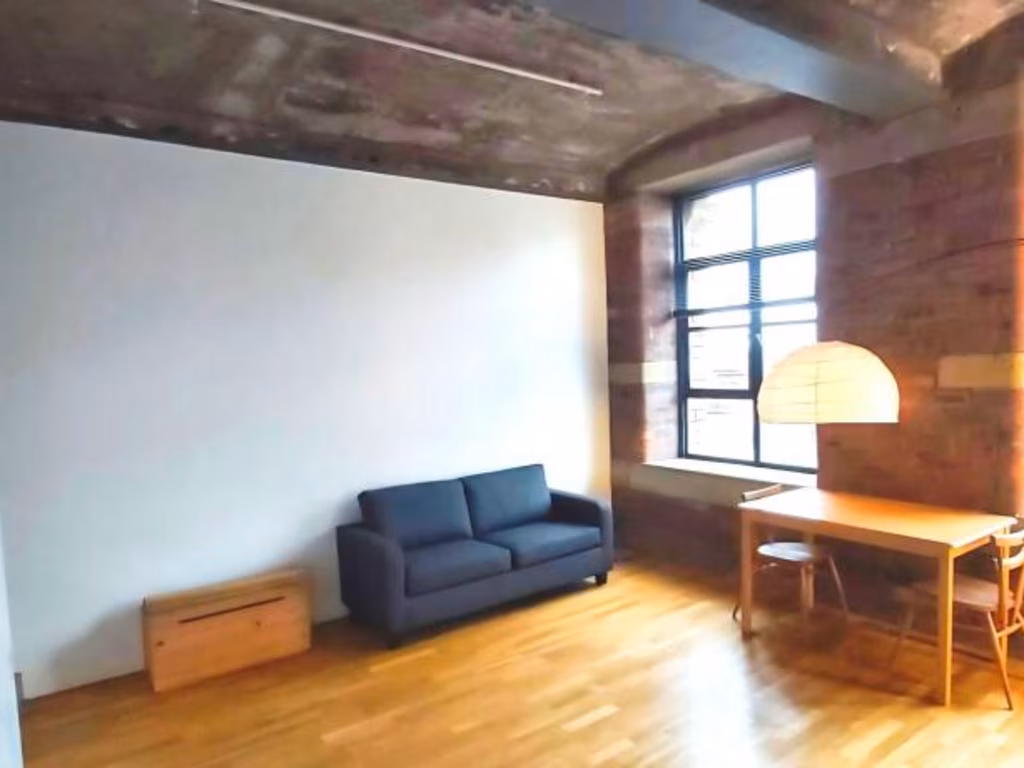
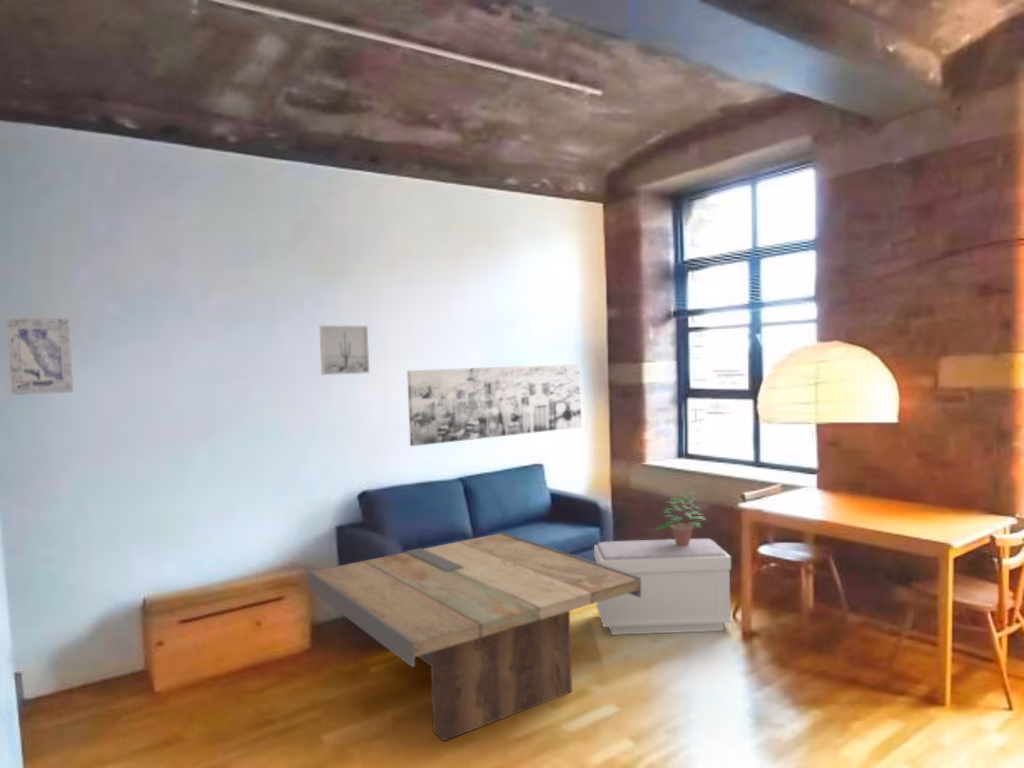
+ bench (660, 584)
+ wall art (344, 349)
+ wall art (501, 401)
+ wall art (40, 355)
+ potted plant (680, 517)
+ coffee table (469, 630)
